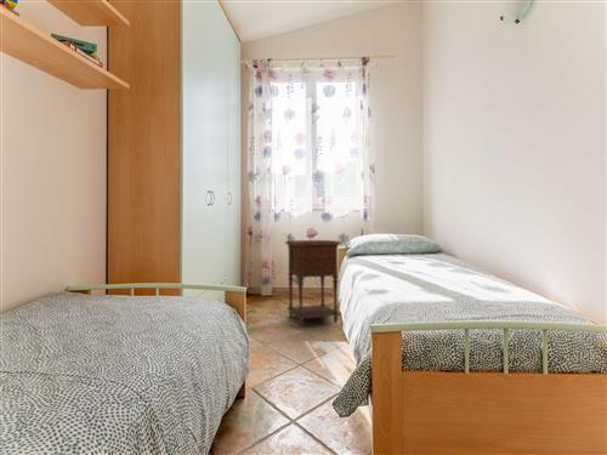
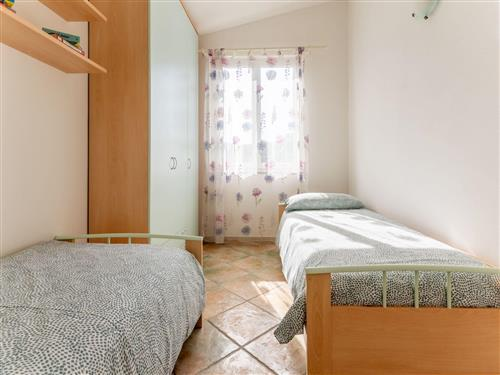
- nightstand (312, 275)
